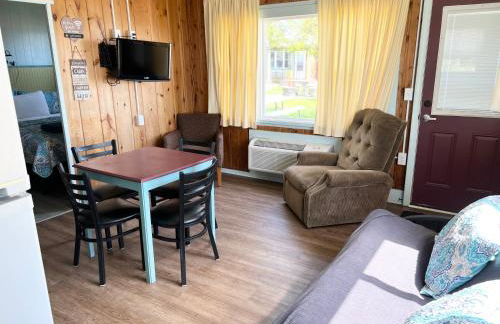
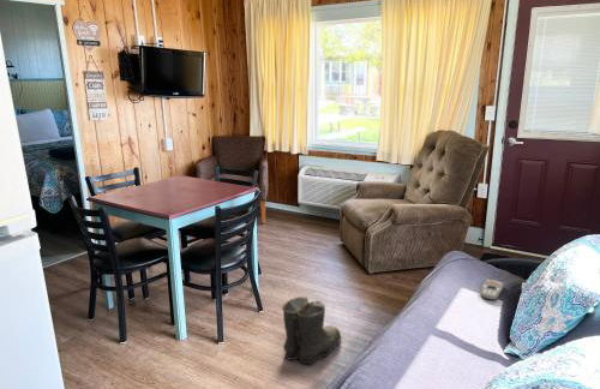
+ boots (312, 323)
+ remote control (491, 289)
